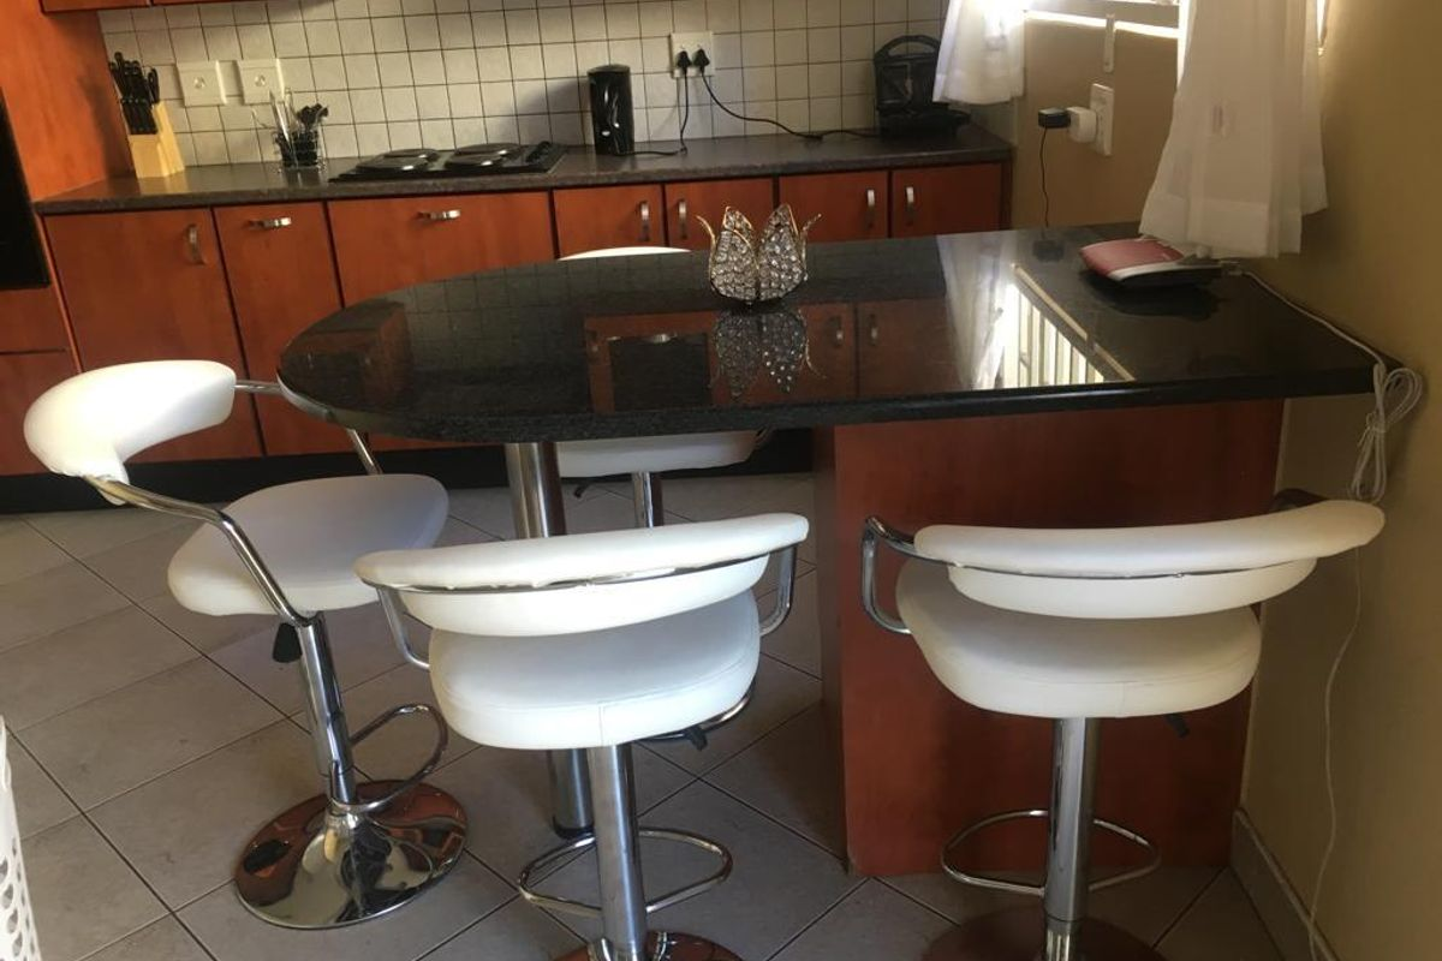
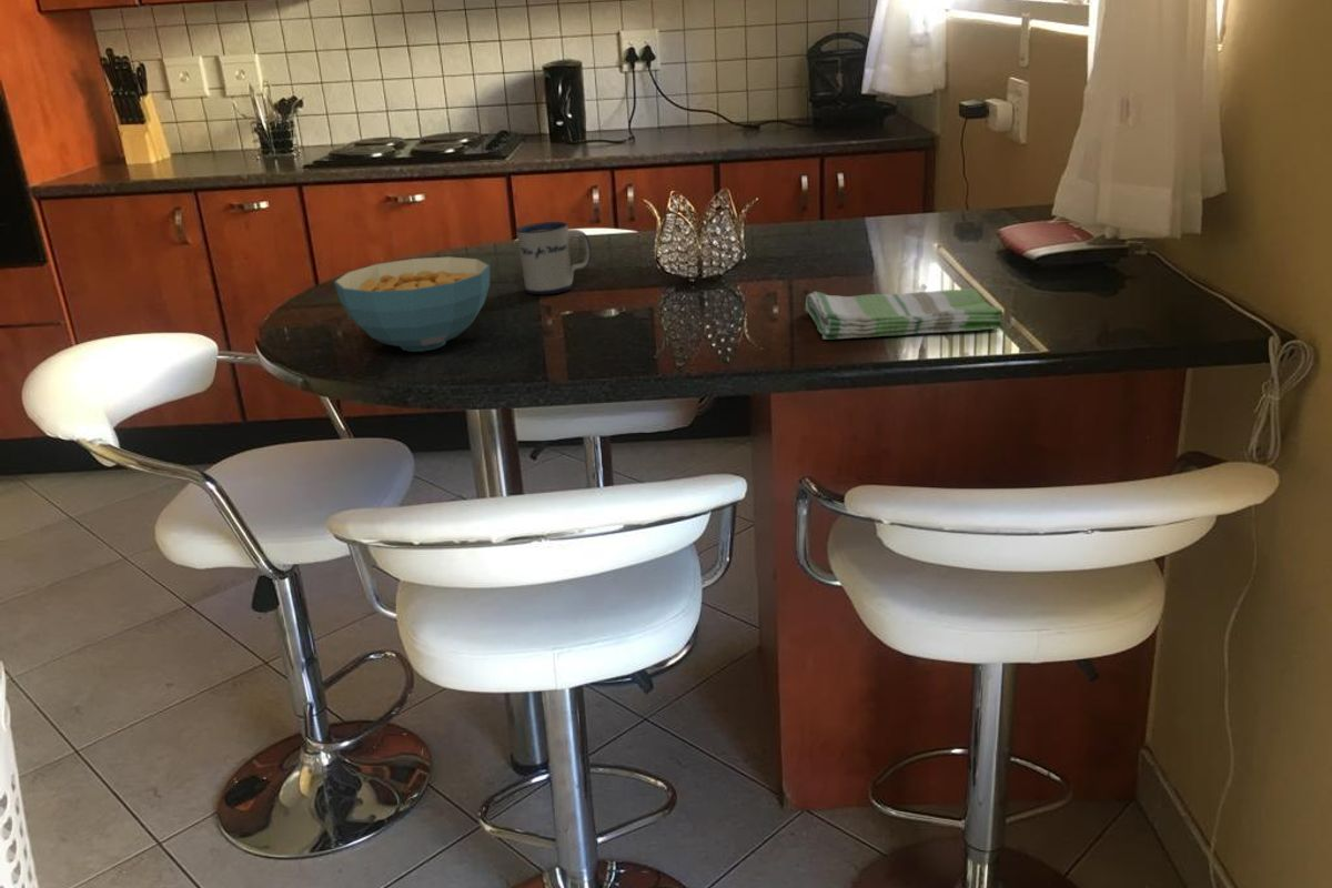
+ dish towel (899, 306)
+ cereal bowl (417, 309)
+ mug (555, 256)
